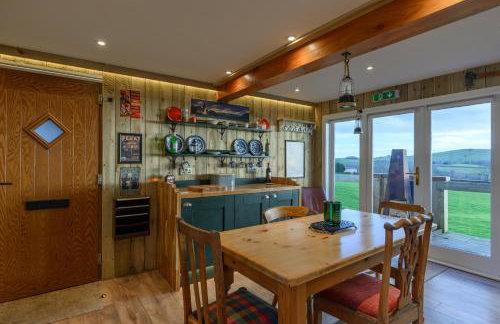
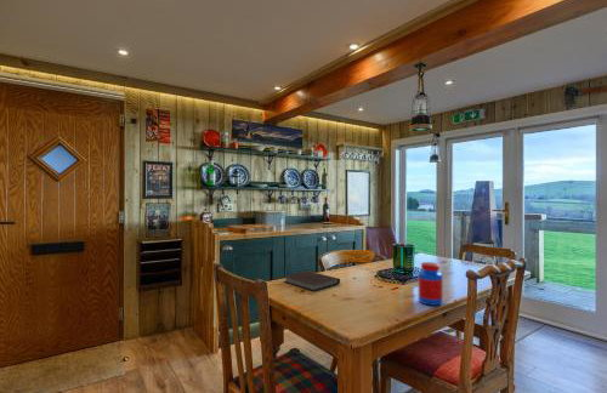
+ jar (430, 283)
+ notebook (311, 279)
